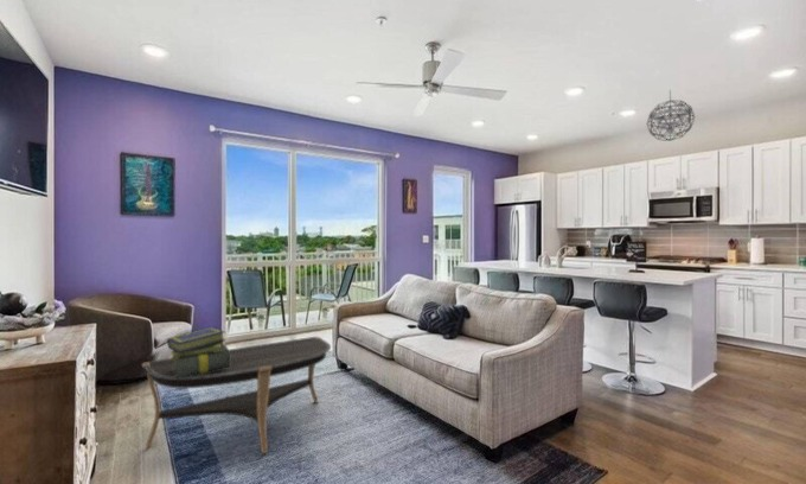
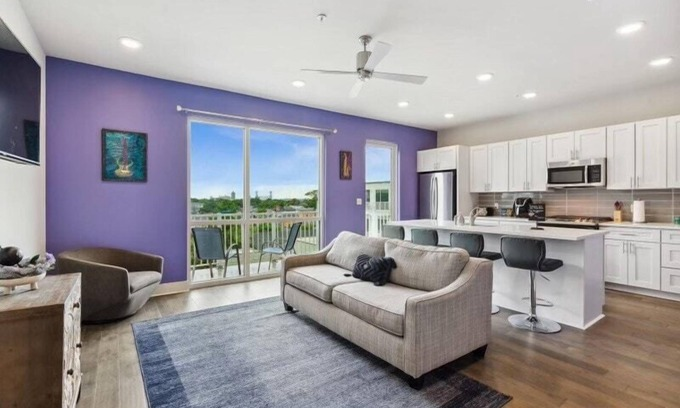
- stack of books (198, 350)
- pendant light (670, 115)
- coffee table (251, 396)
